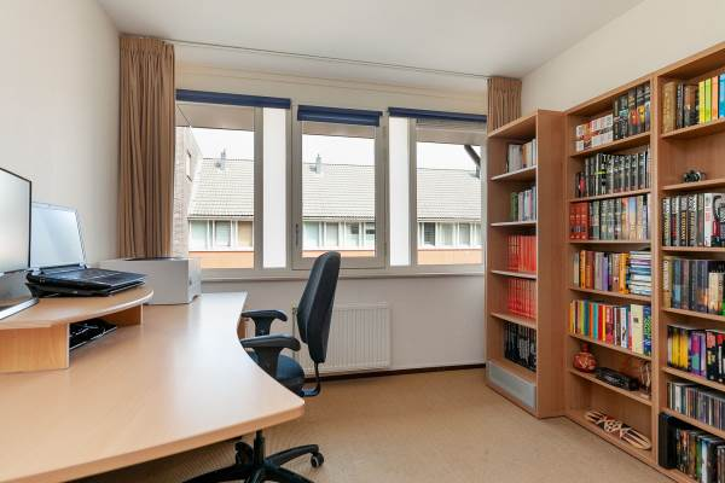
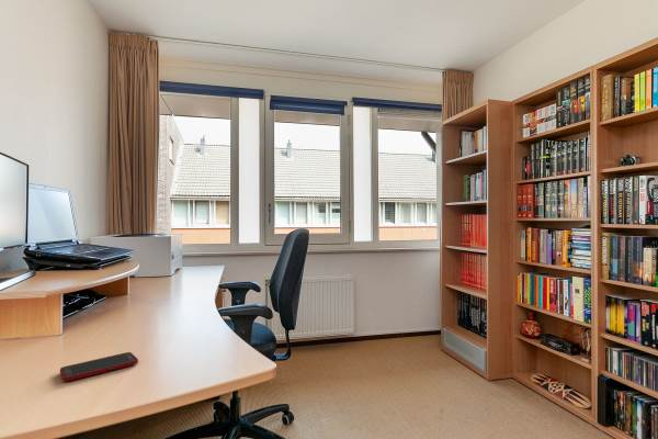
+ cell phone (100, 365)
